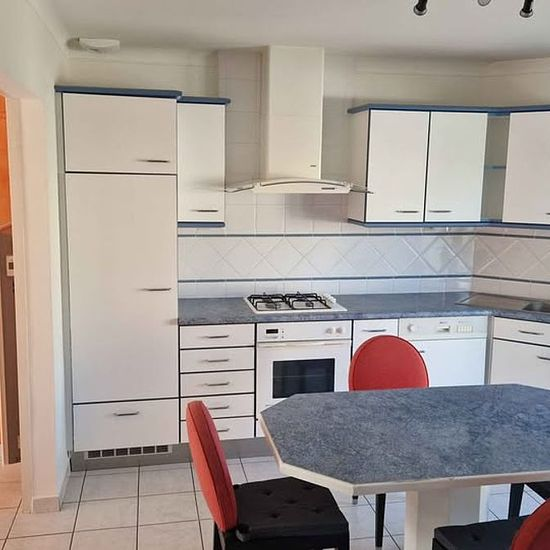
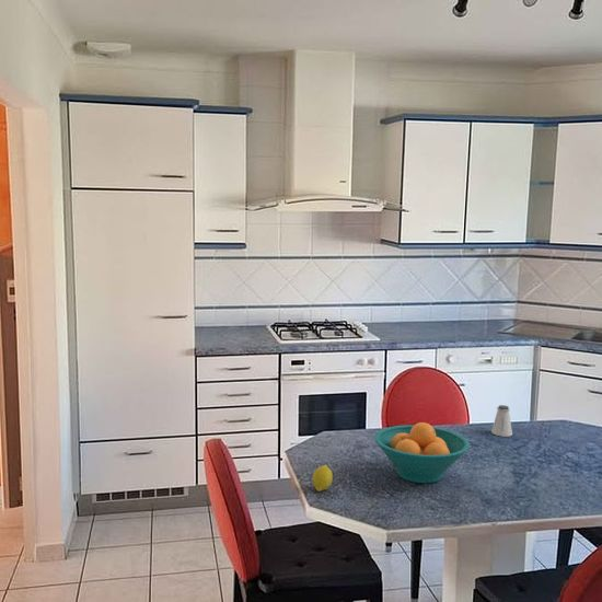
+ fruit bowl (420, 449)
+ saltshaker (502, 419)
+ fruit (322, 477)
